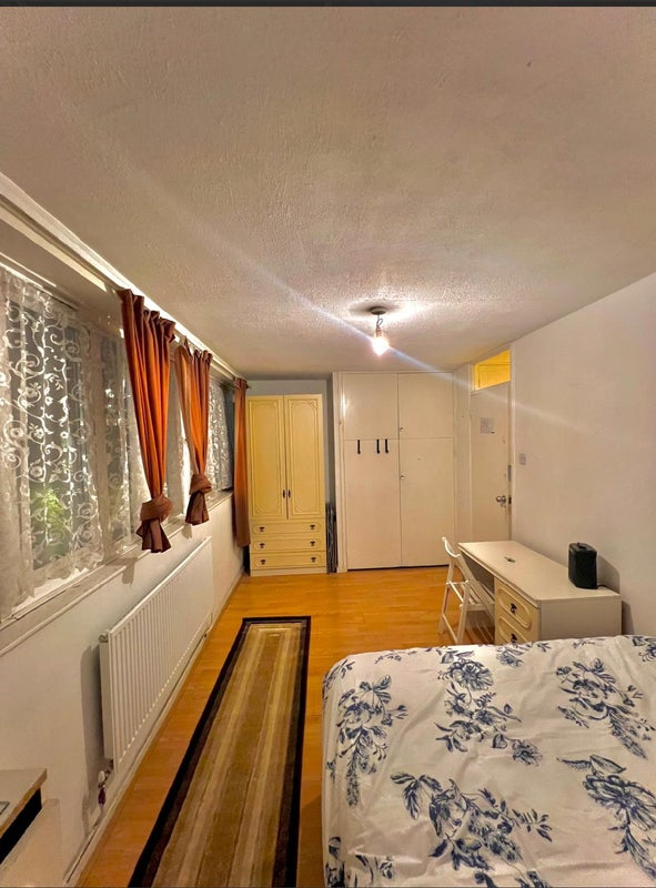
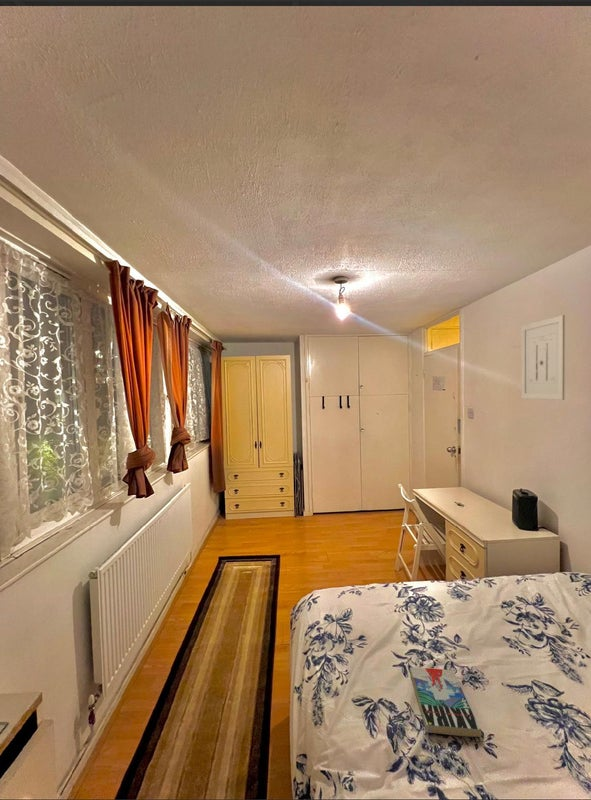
+ book (441, 698)
+ wall art (541, 360)
